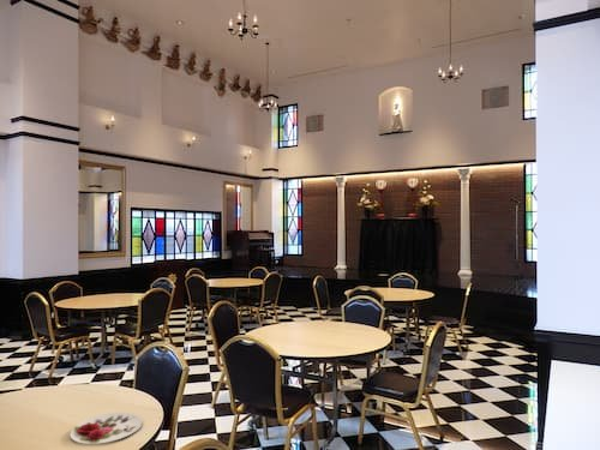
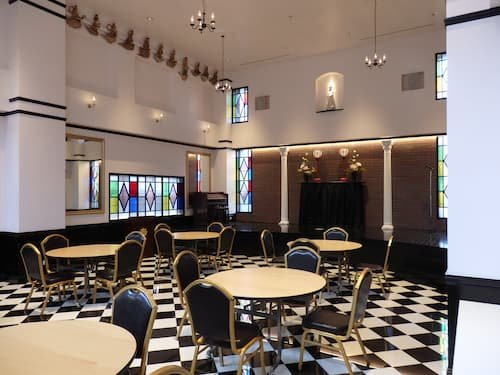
- plate (107, 426)
